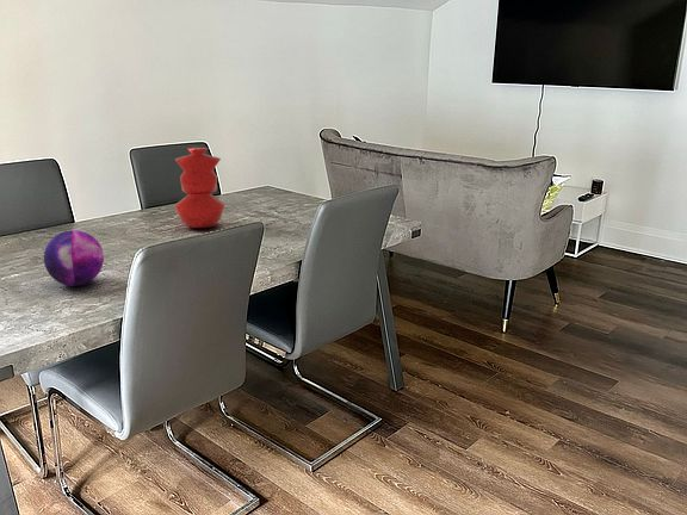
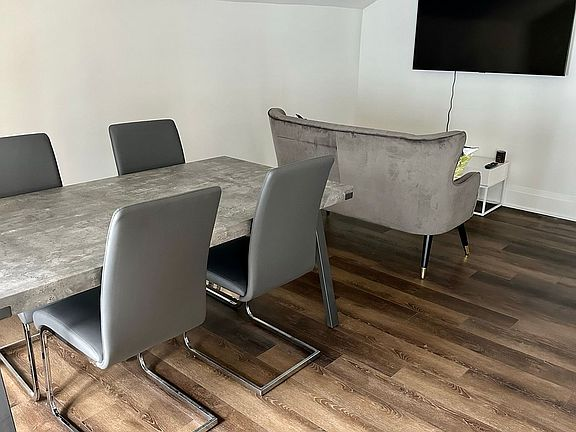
- decorative orb (74, 258)
- vase (199, 188)
